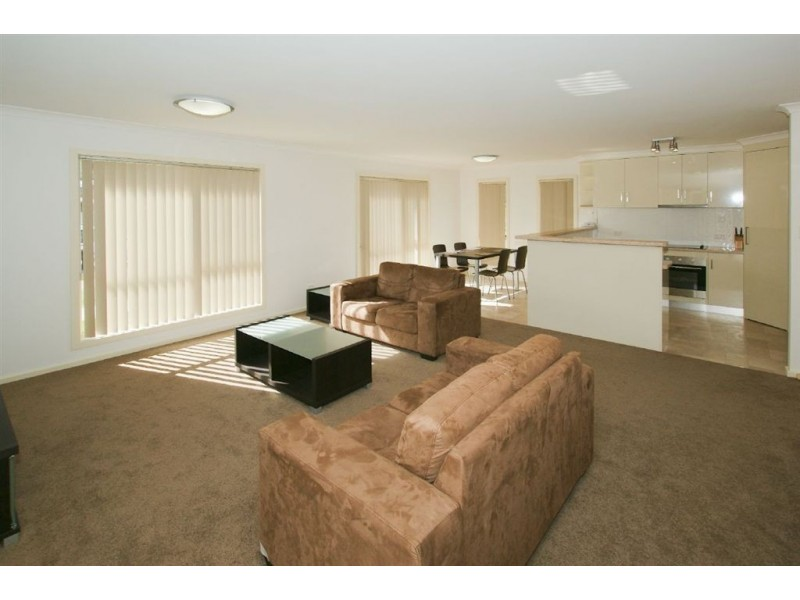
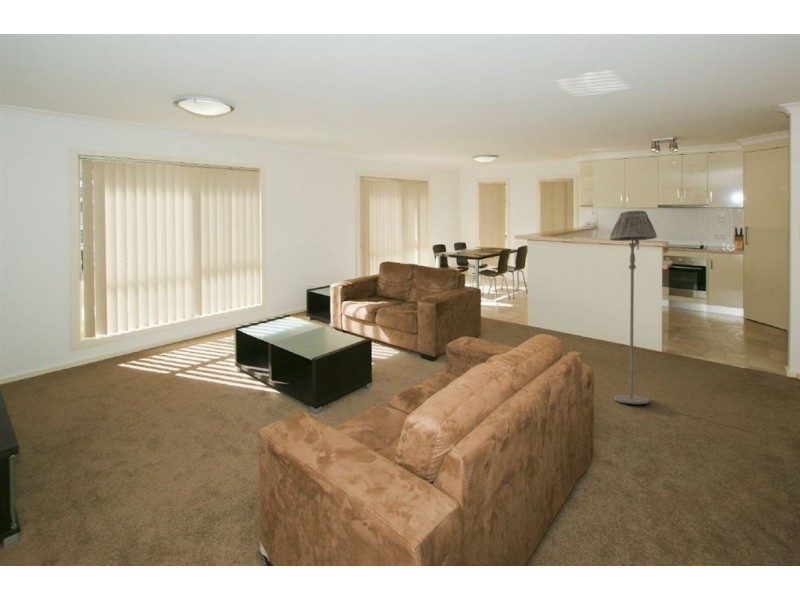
+ floor lamp (632, 306)
